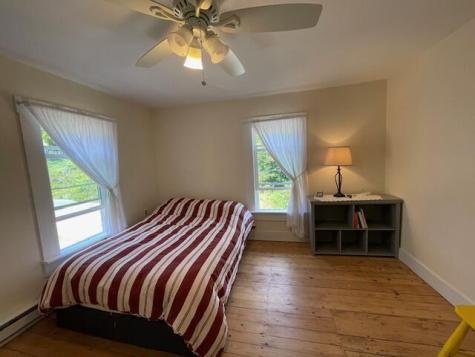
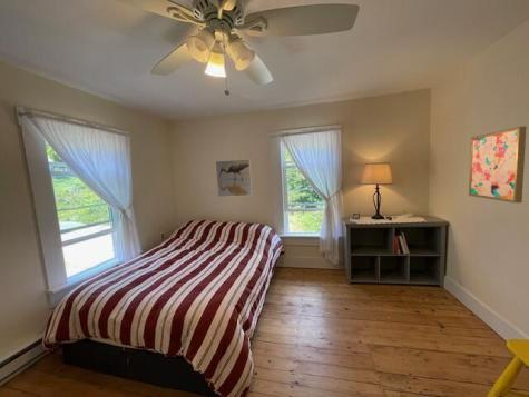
+ wall art (492, 166)
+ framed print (234, 178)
